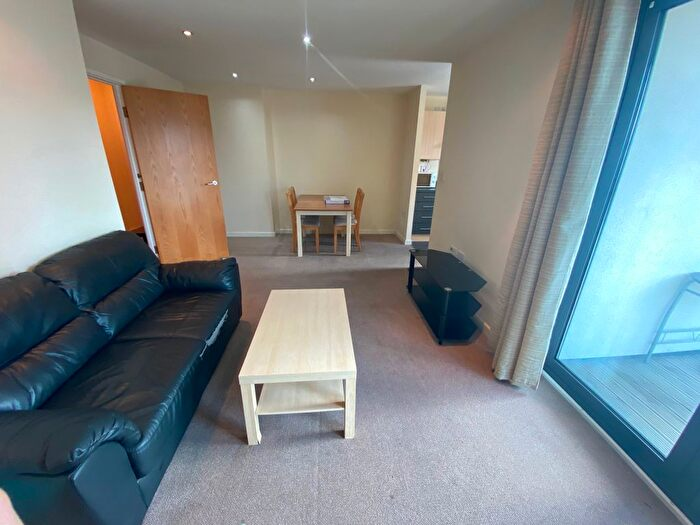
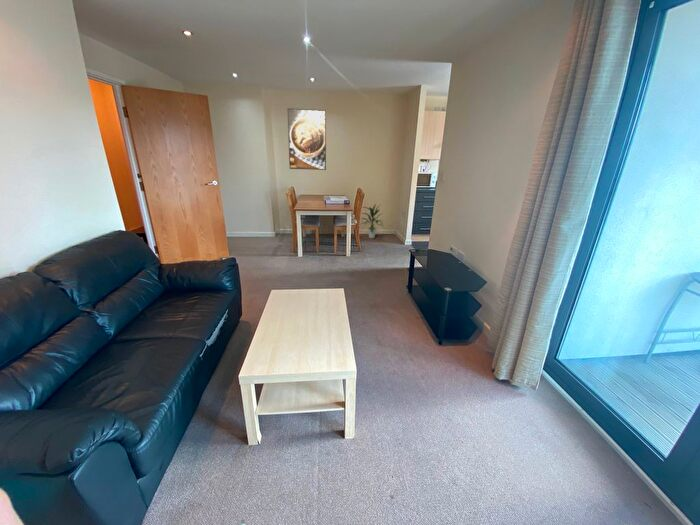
+ indoor plant (372, 220)
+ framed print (307, 140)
